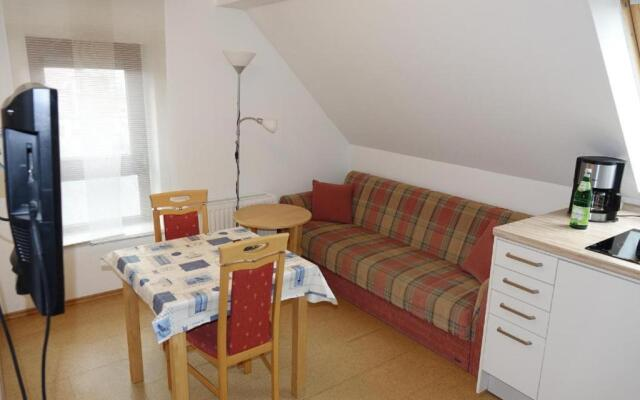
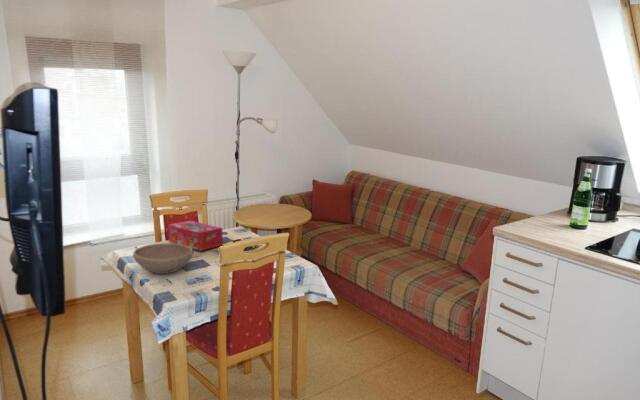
+ bowl (164, 259)
+ tissue box (195, 234)
